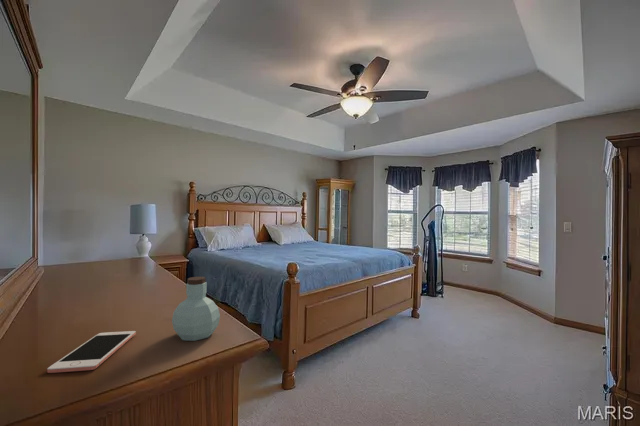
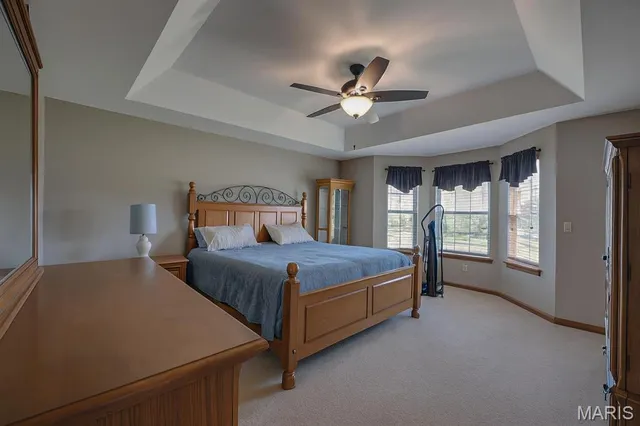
- cell phone (97, 349)
- jar (196, 306)
